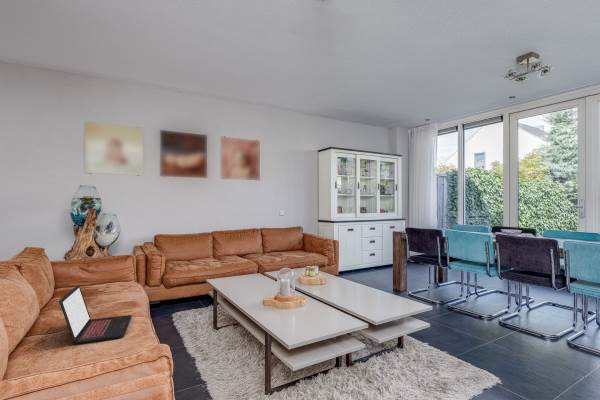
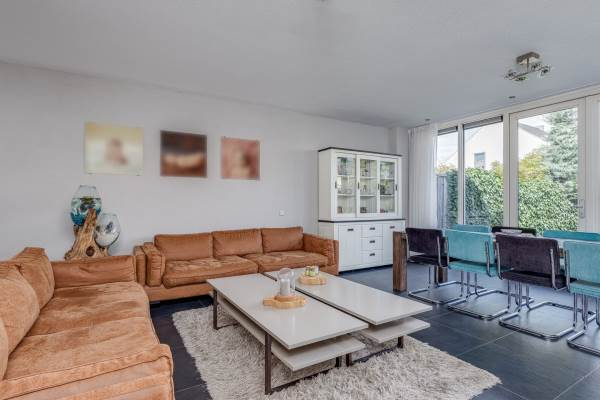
- laptop (99, 318)
